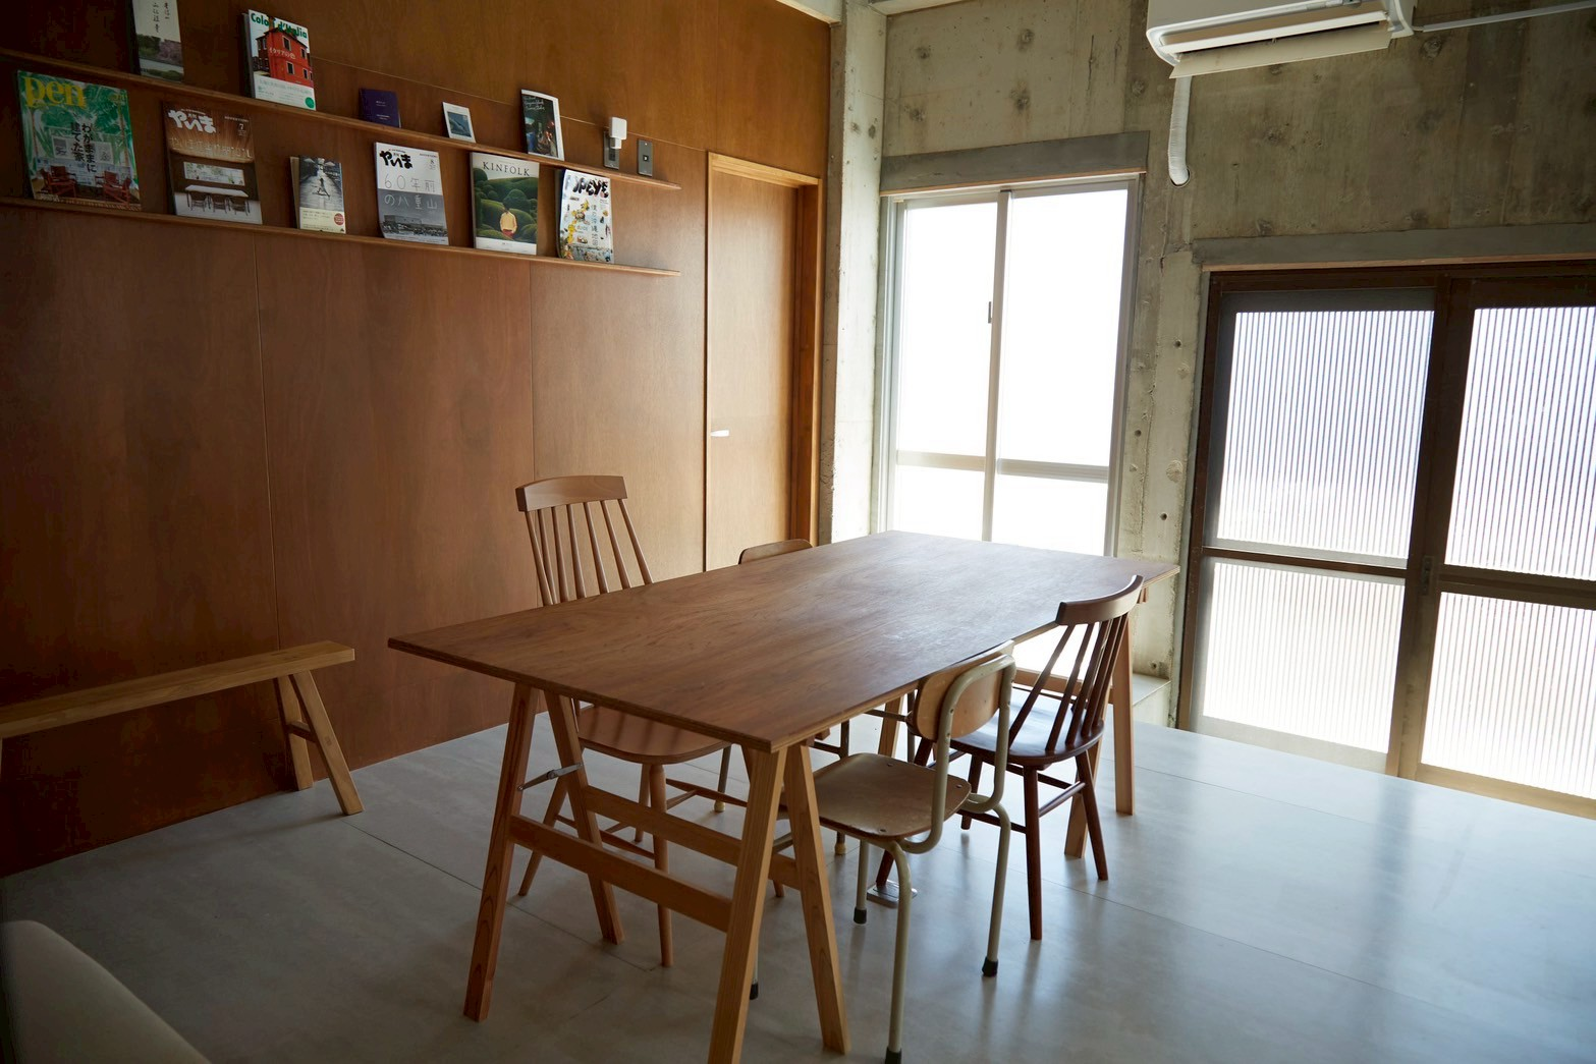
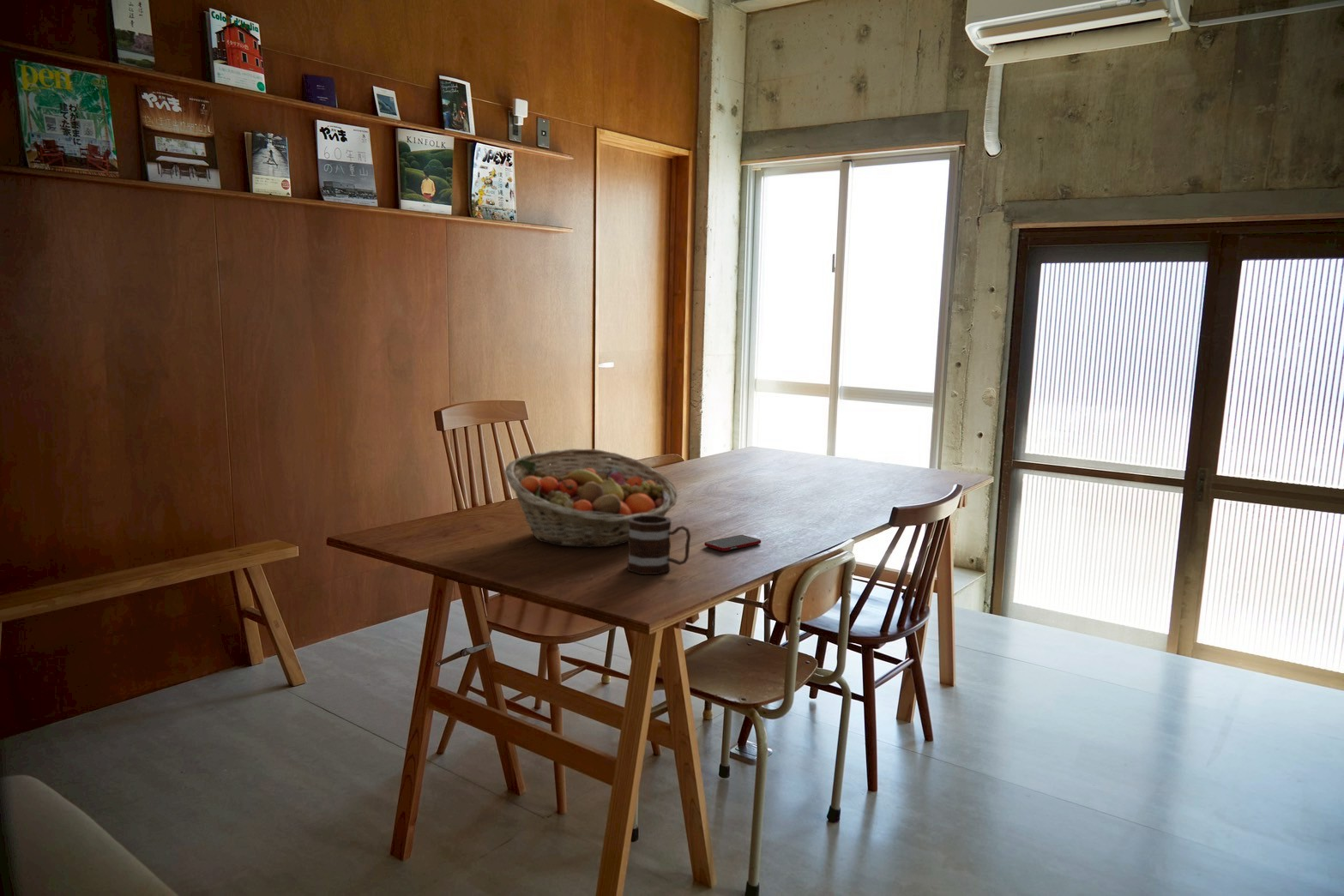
+ mug (659, 544)
+ fruit basket (592, 495)
+ cell phone (732, 543)
